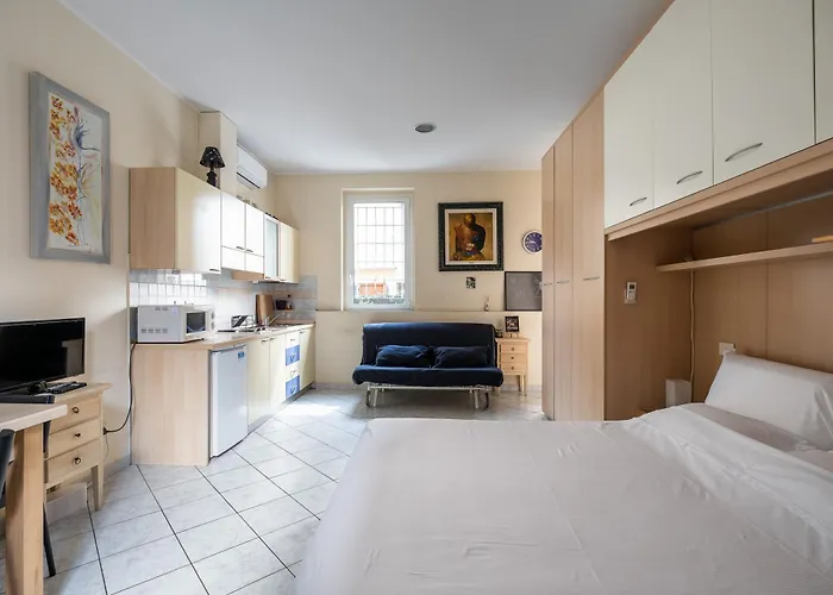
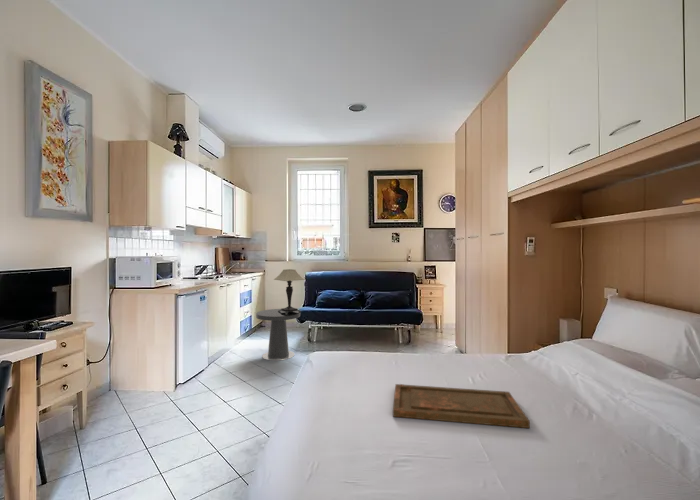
+ tray (454, 403)
+ table lamp (289, 290)
+ side table (278, 333)
